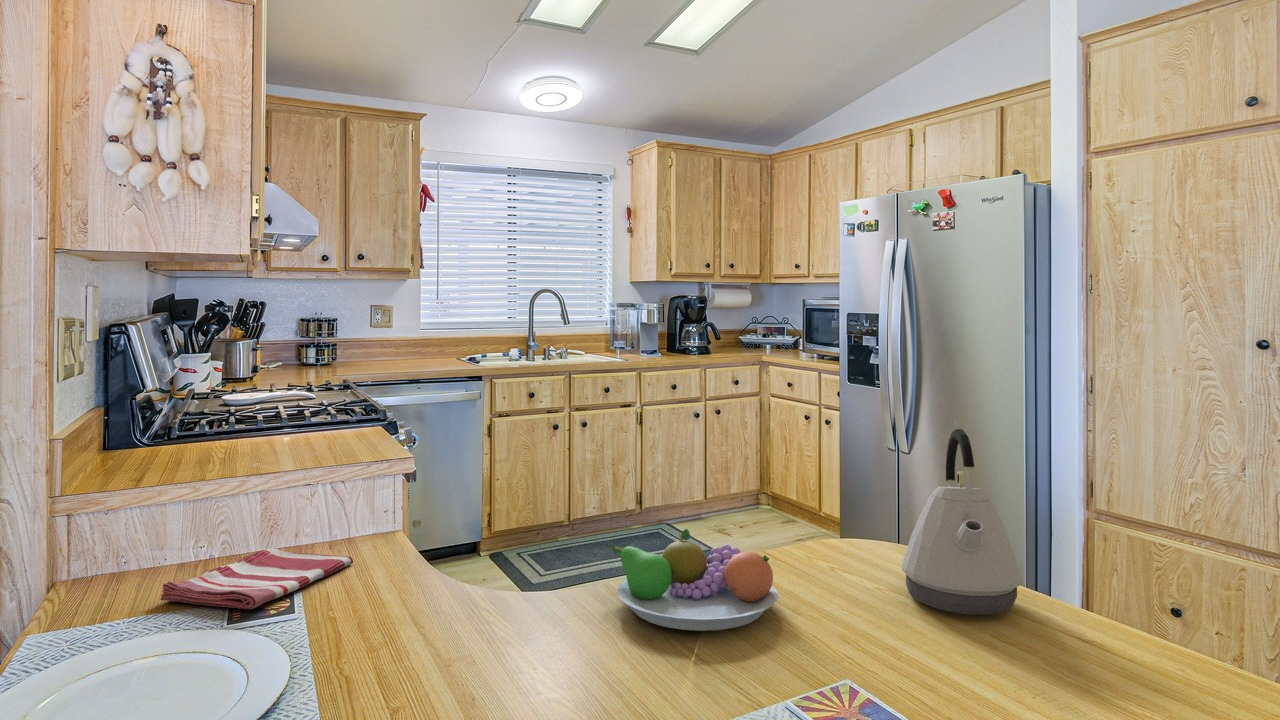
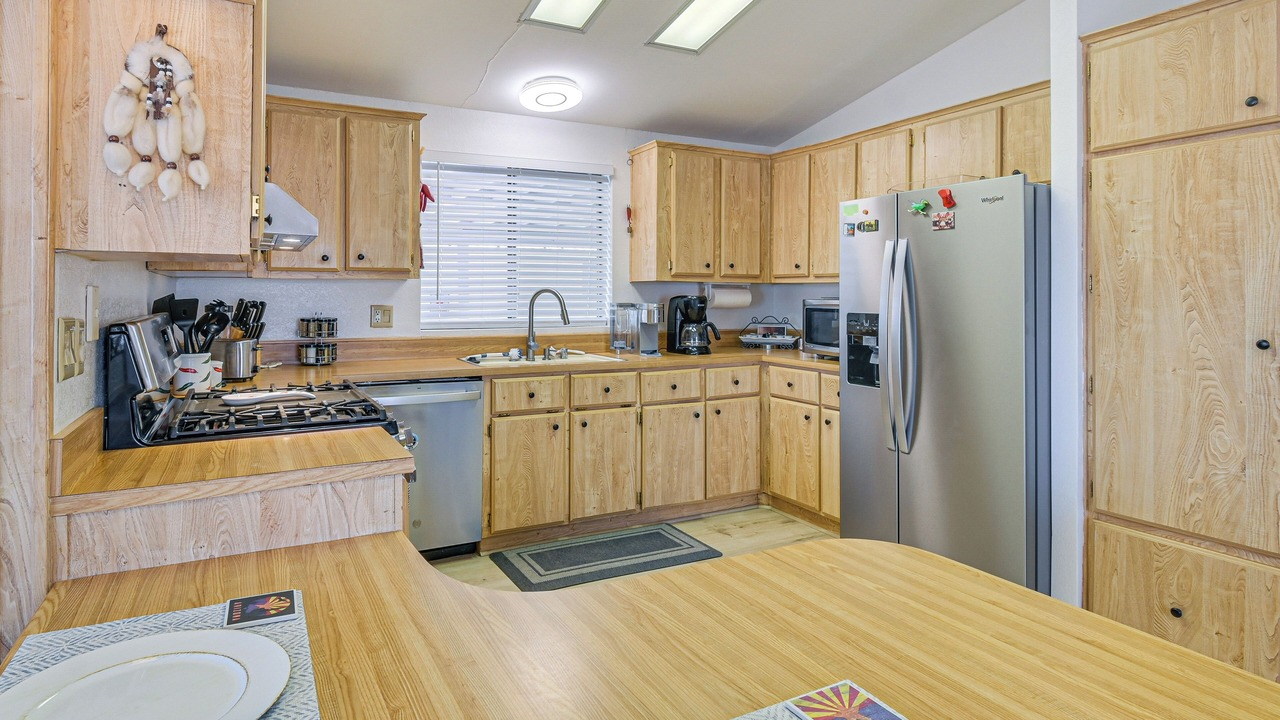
- kettle (960, 516)
- dish towel (264, 573)
- fruit bowl (691, 573)
